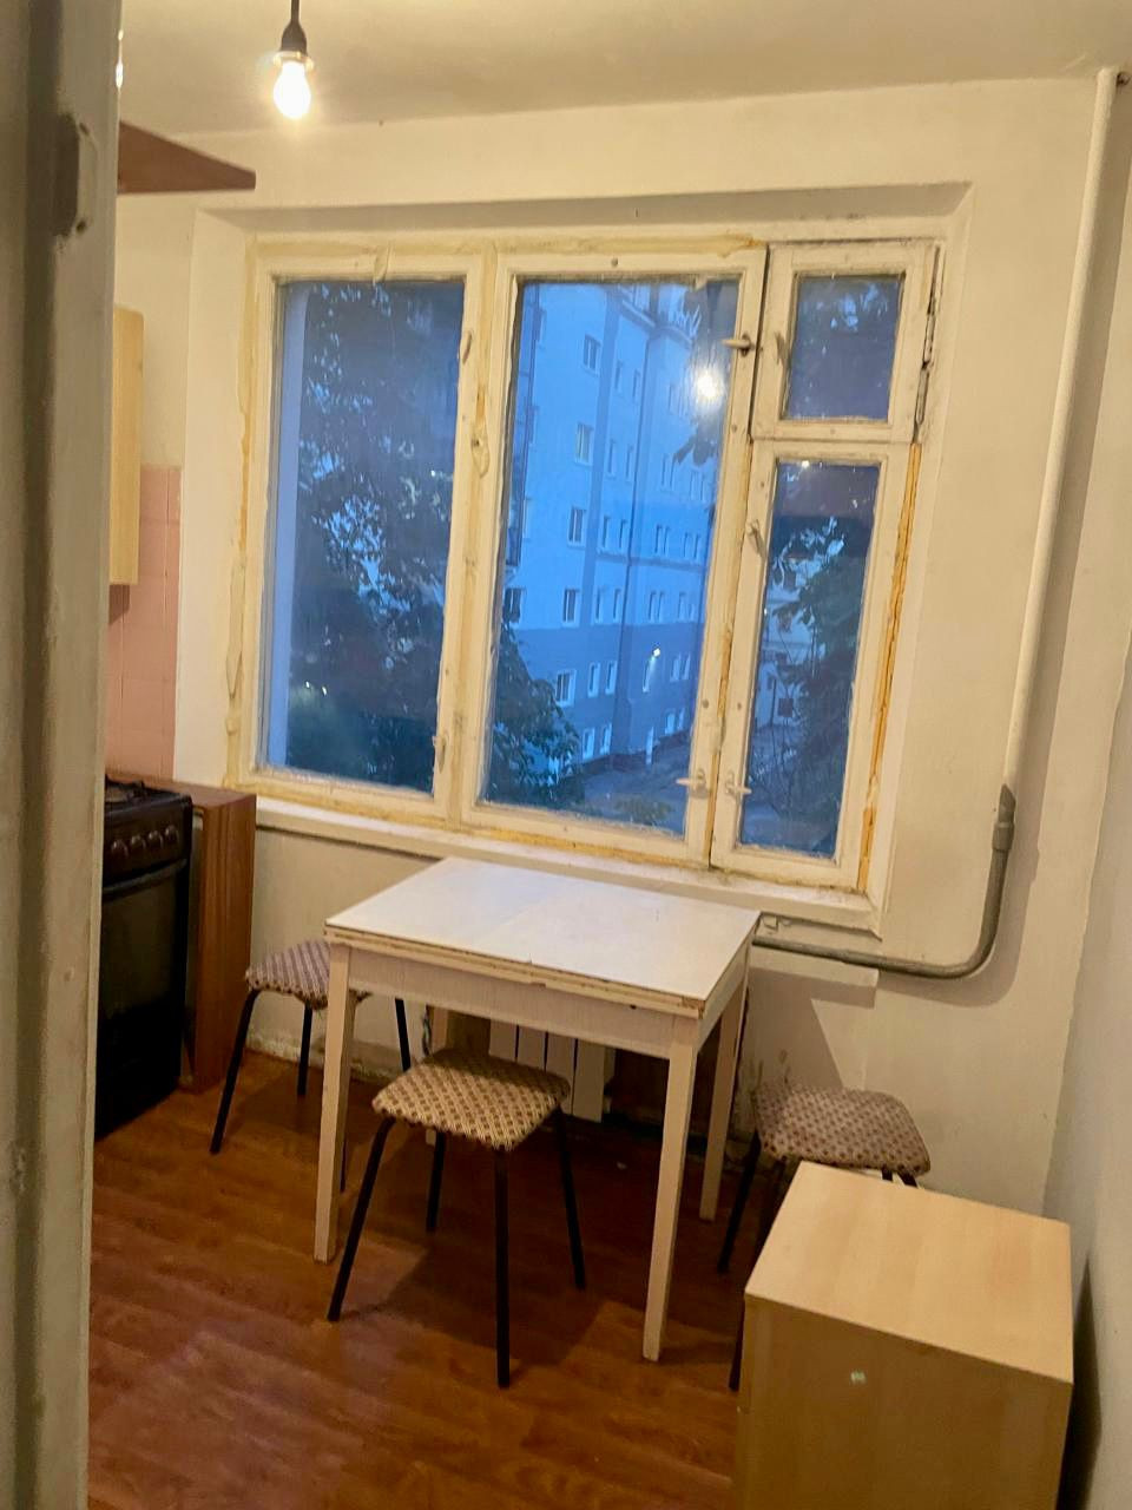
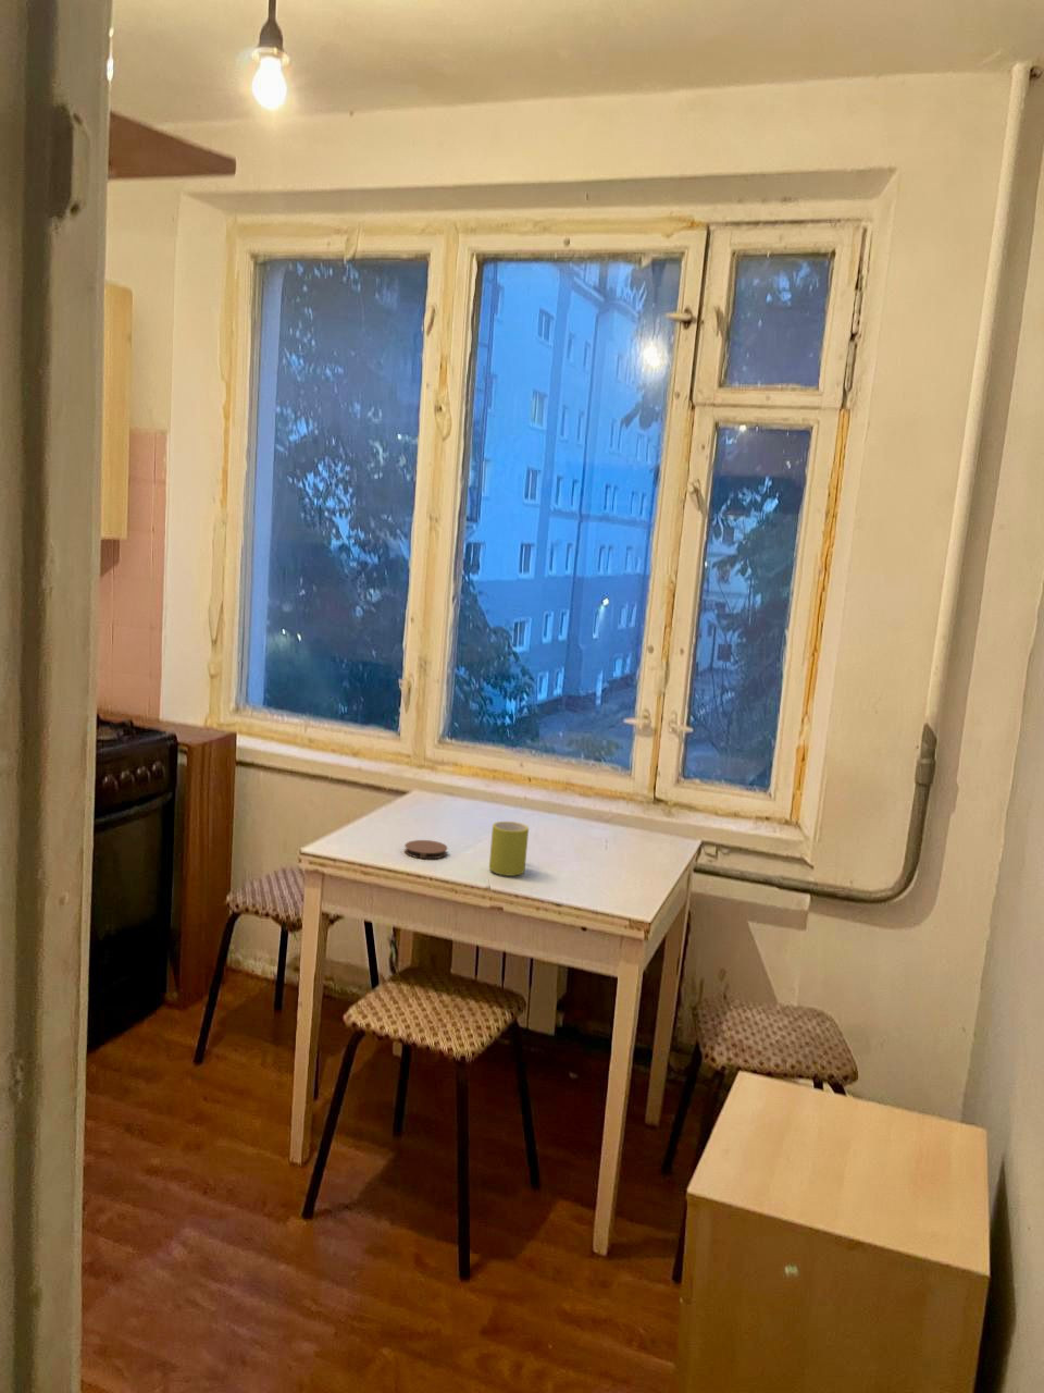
+ mug (510, 846)
+ coaster (425, 849)
